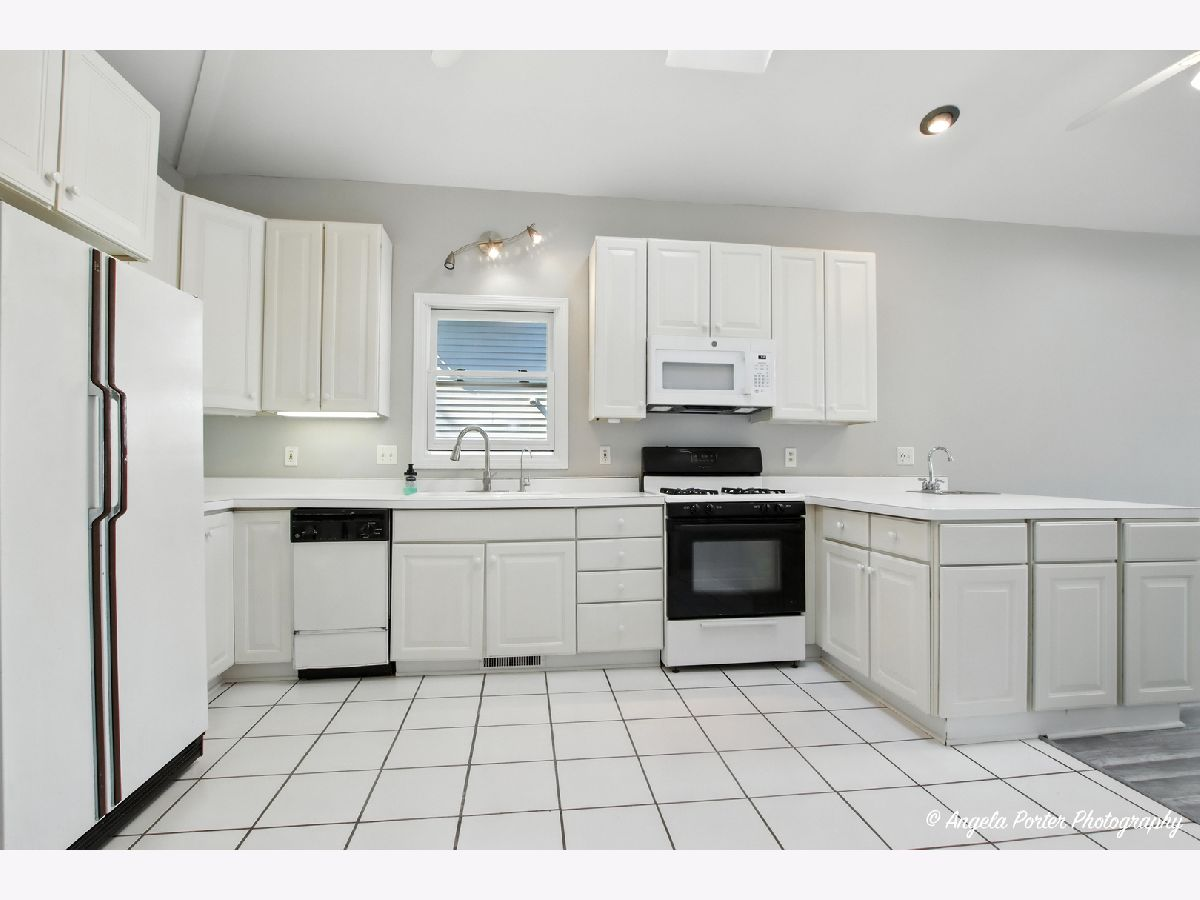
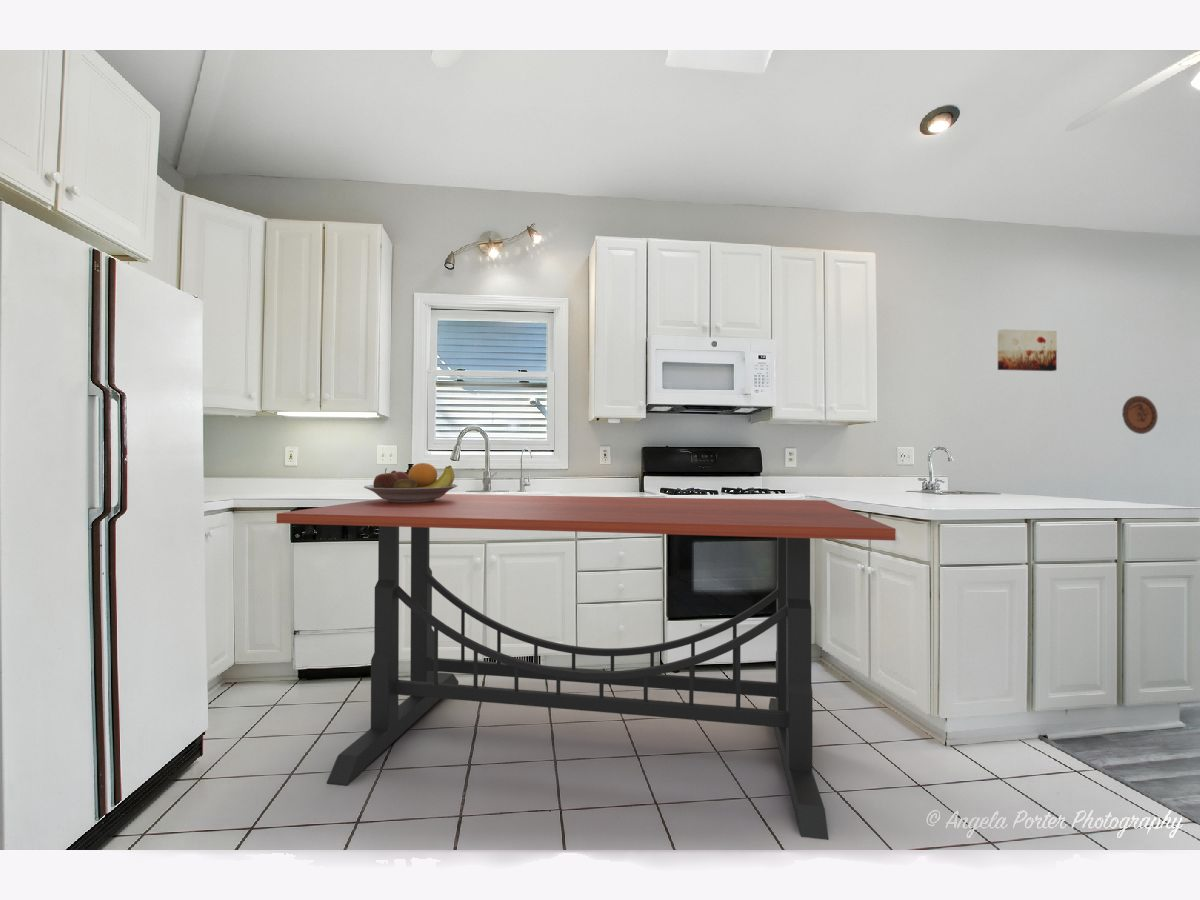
+ fruit bowl (411, 481)
+ dining table (586, 647)
+ wall art (1027, 350)
+ decorative plate (1139, 414)
